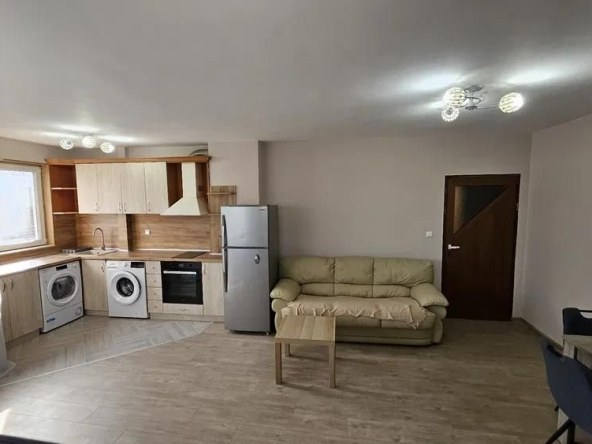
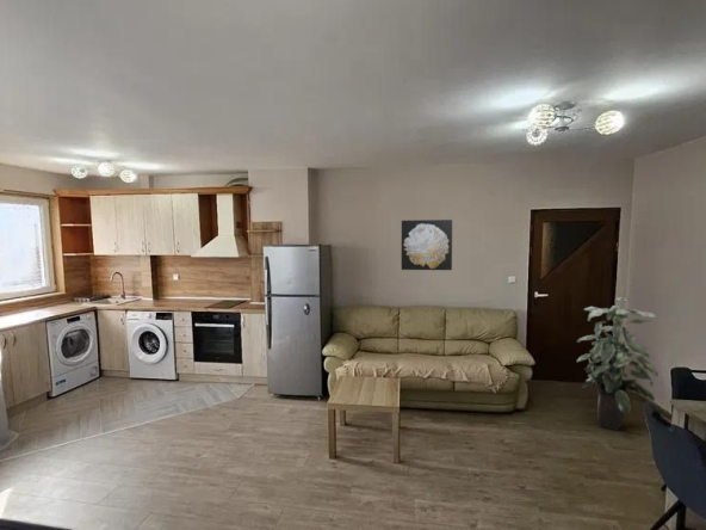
+ indoor plant (617, 364)
+ wall art (426, 245)
